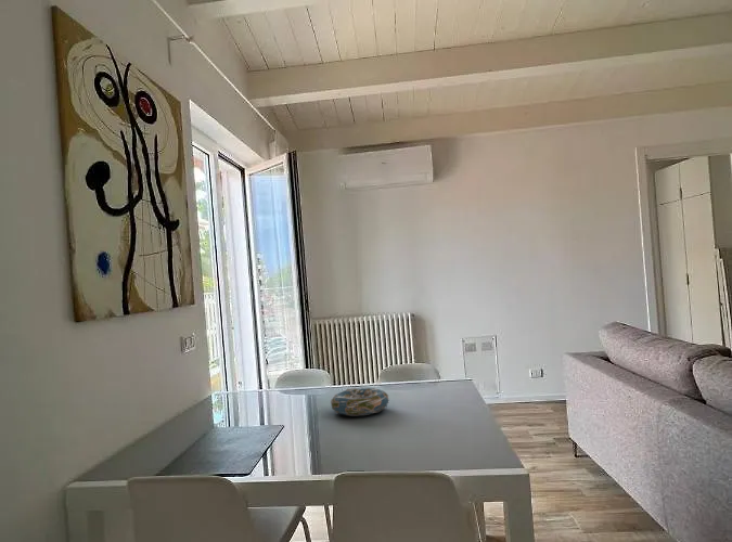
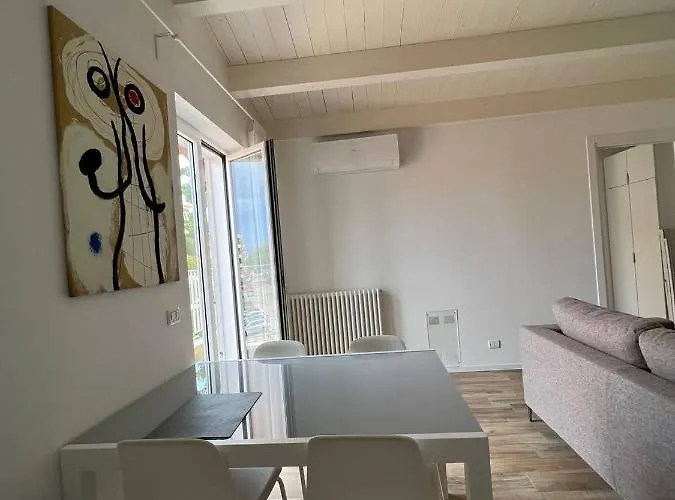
- decorative bowl (359, 401)
